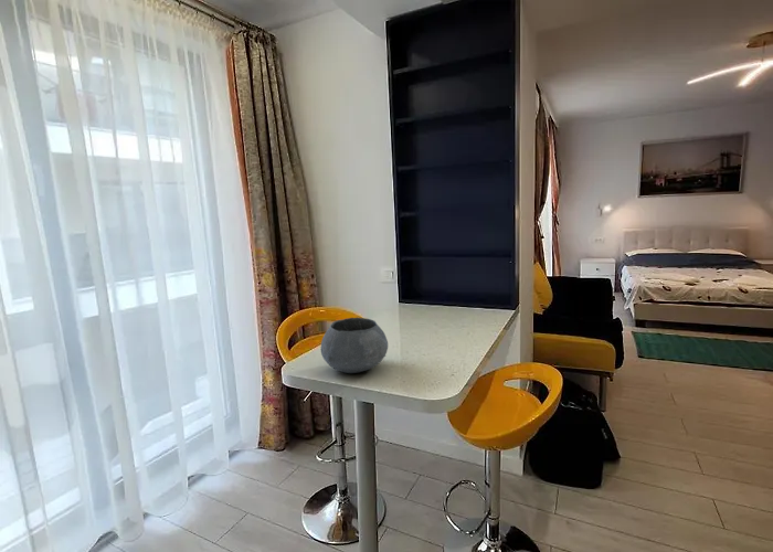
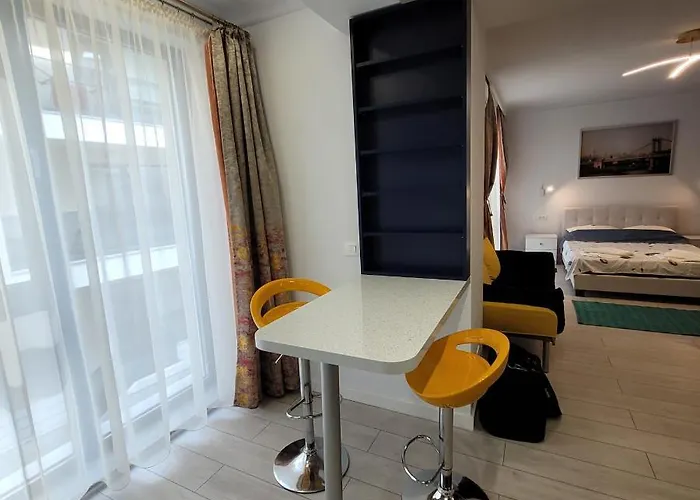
- bowl (354, 346)
